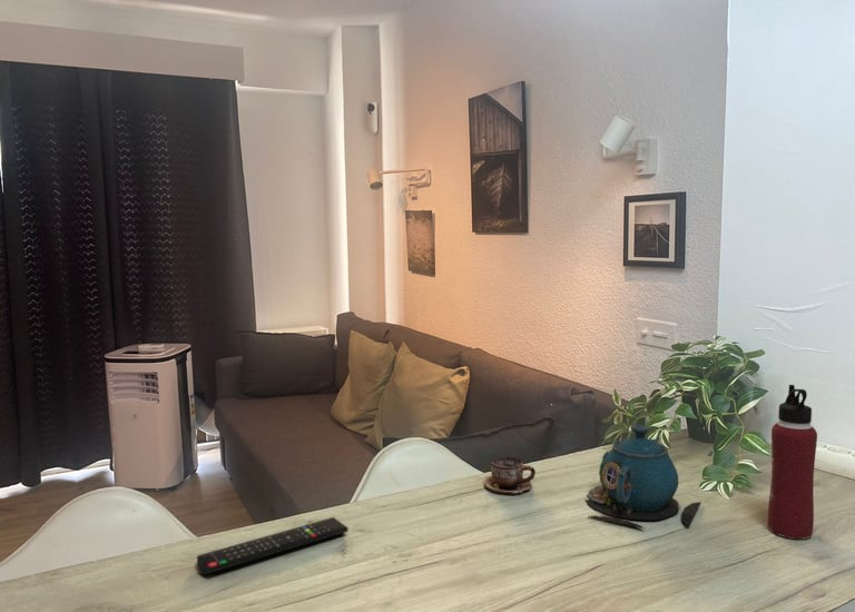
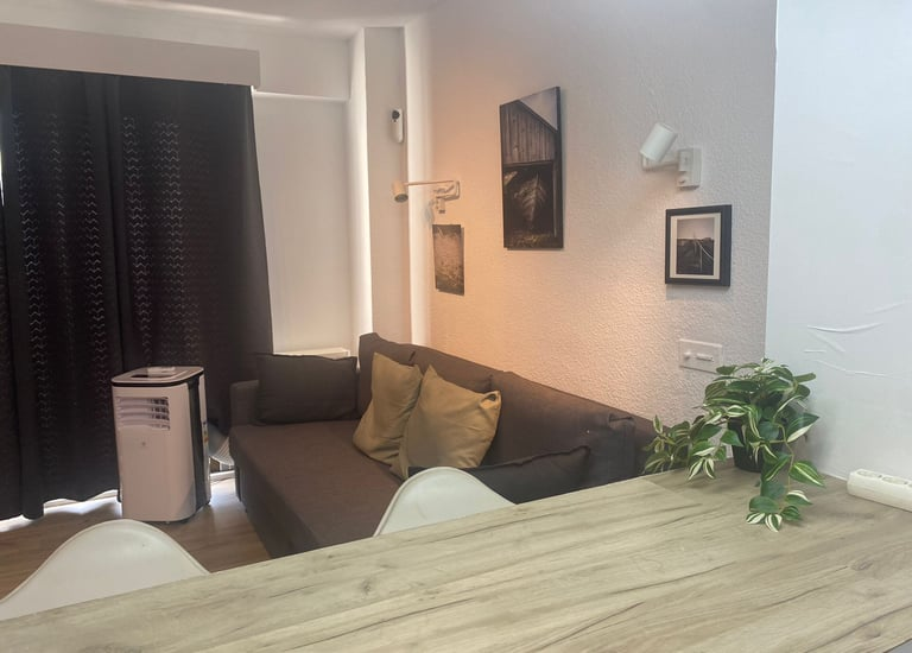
- teapot (633, 464)
- remote control (274, 545)
- water bottle (793, 458)
- cup (509, 474)
